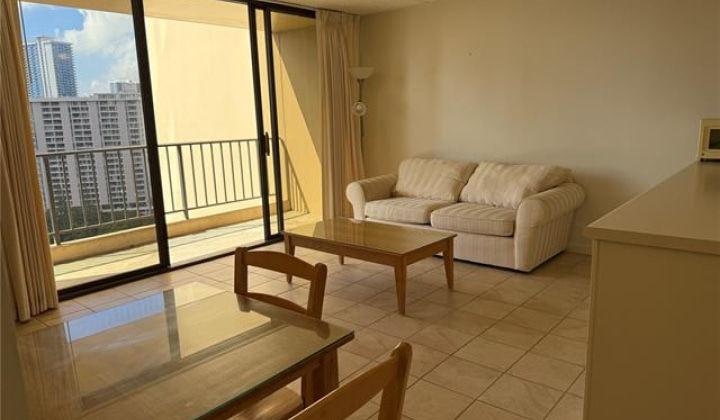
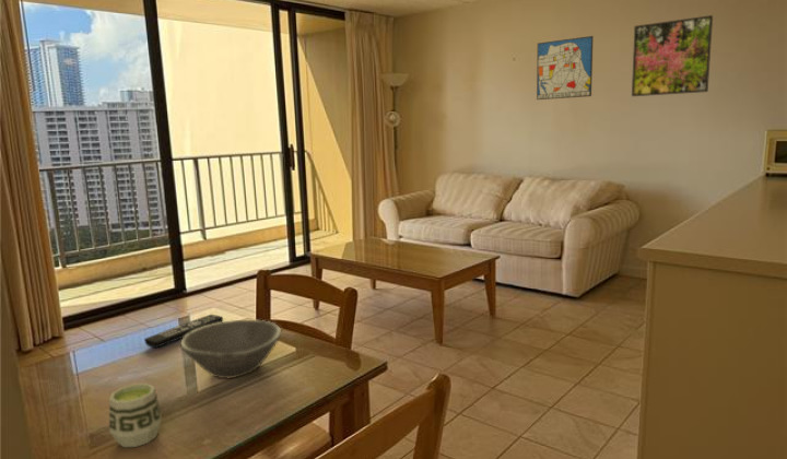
+ wall art (563, 69)
+ bowl (233, 352)
+ remote control (186, 330)
+ cup (134, 414)
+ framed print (670, 58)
